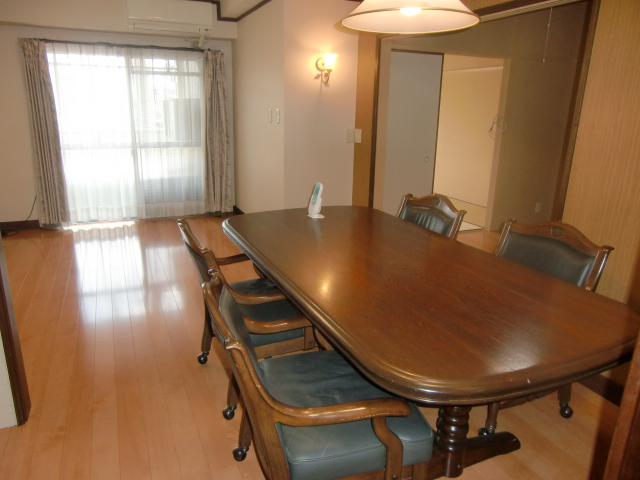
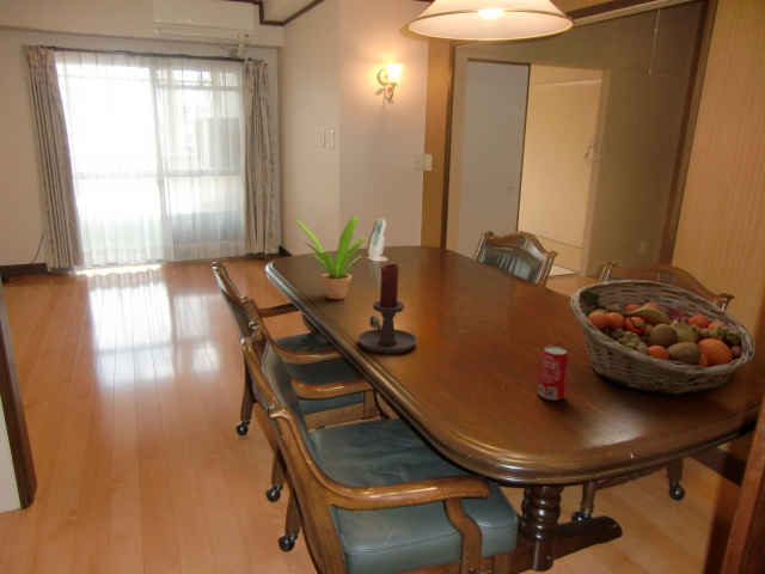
+ fruit basket (657, 334)
+ candle holder (385, 303)
+ potted plant (338, 259)
+ beverage can (552, 373)
